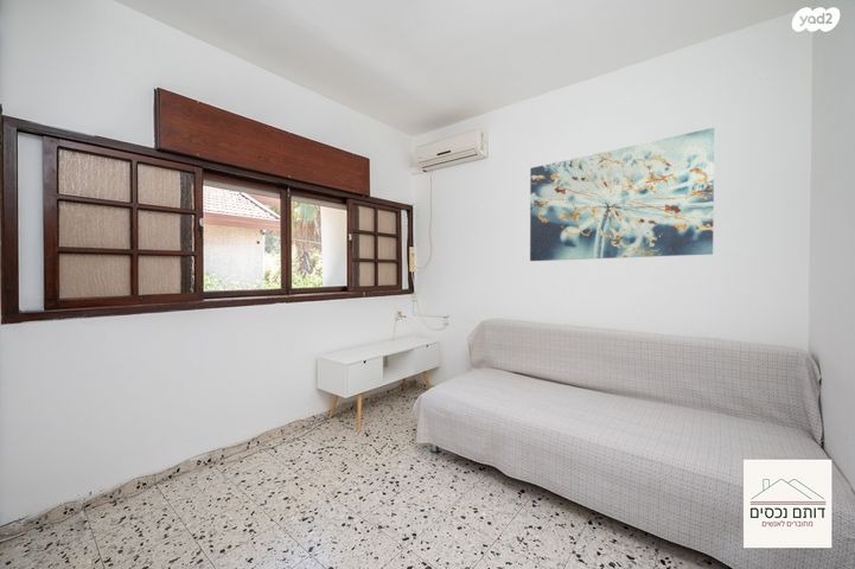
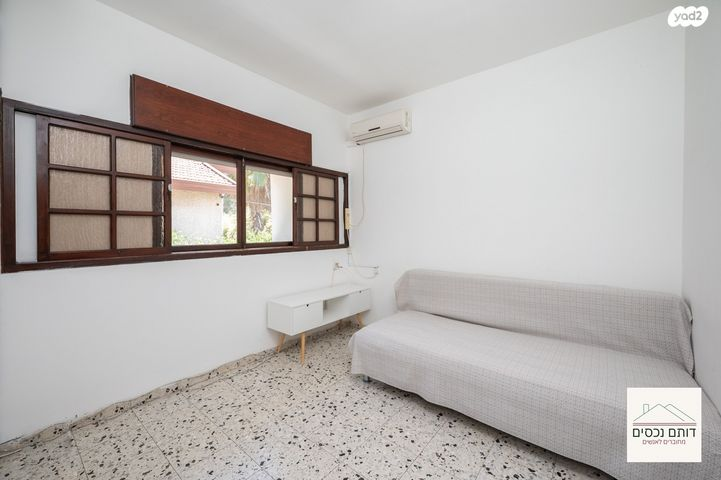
- wall art (608, 204)
